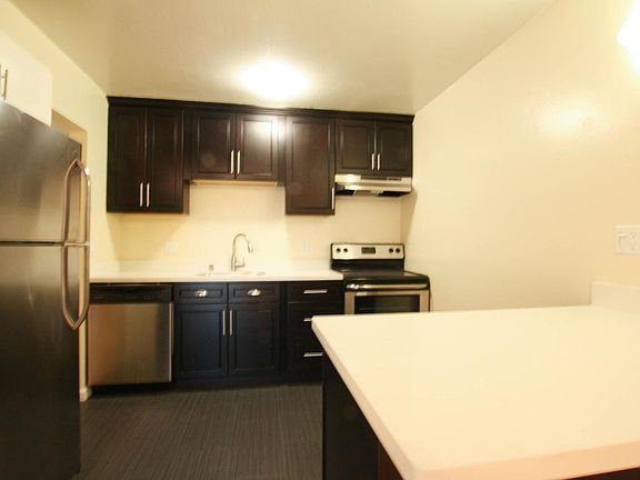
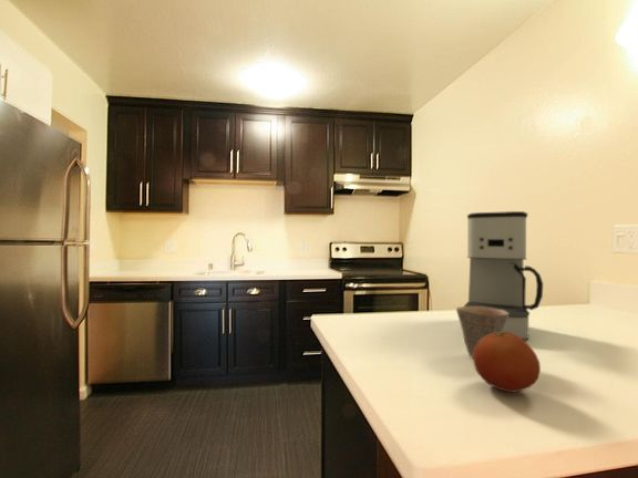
+ fruit (504, 360)
+ cup (481, 332)
+ coffee maker (501, 271)
